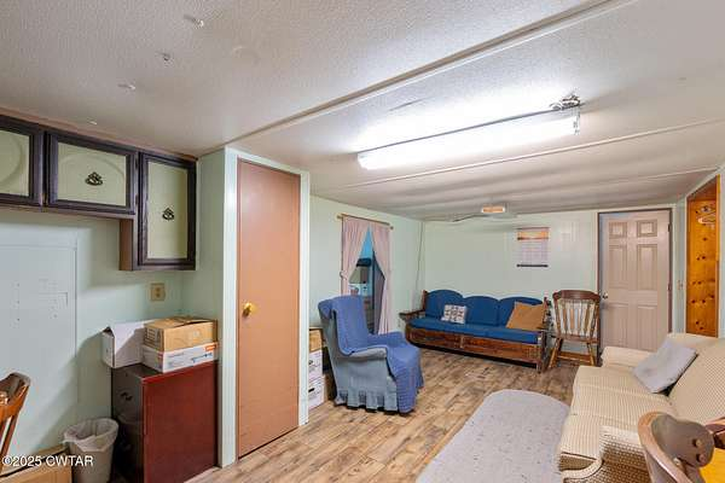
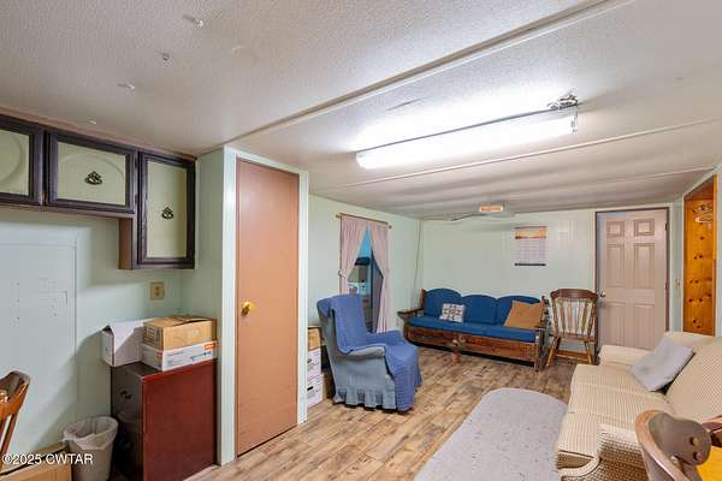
+ potted plant (457, 348)
